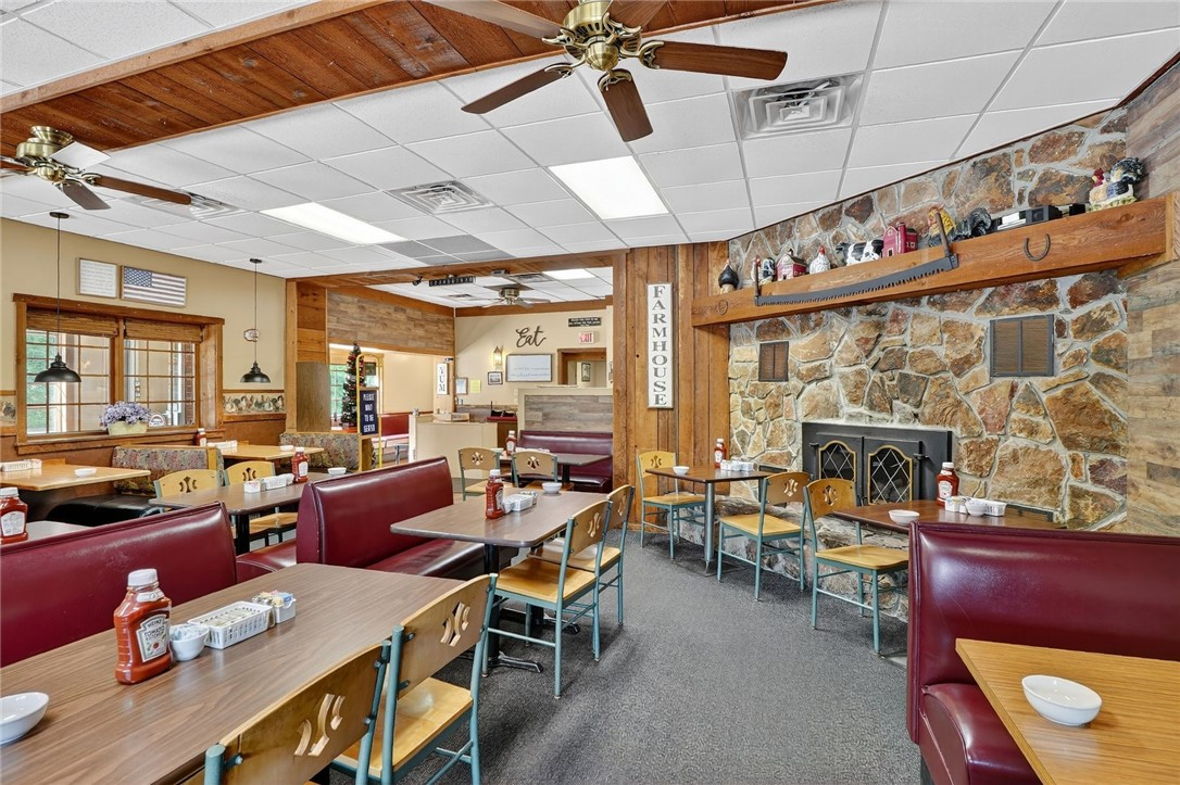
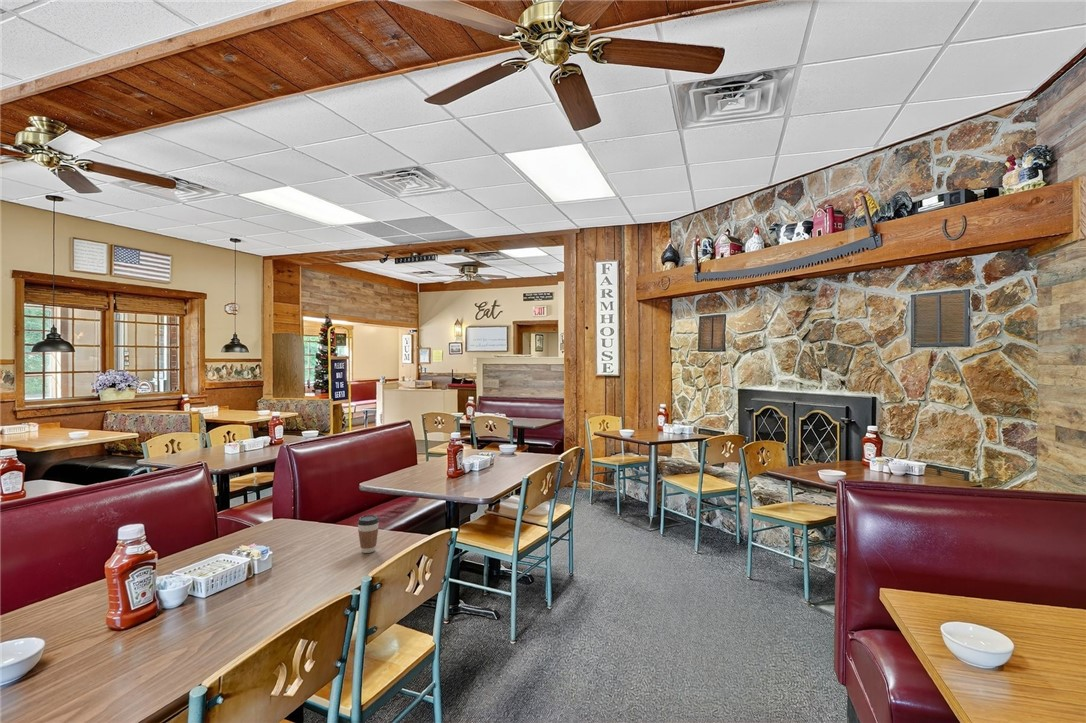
+ coffee cup (368, 534)
